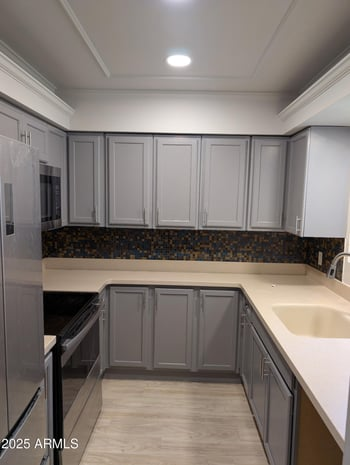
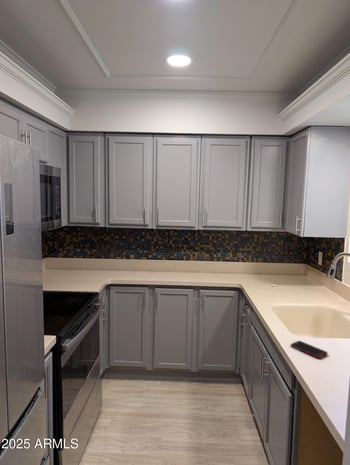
+ cell phone (308, 349)
